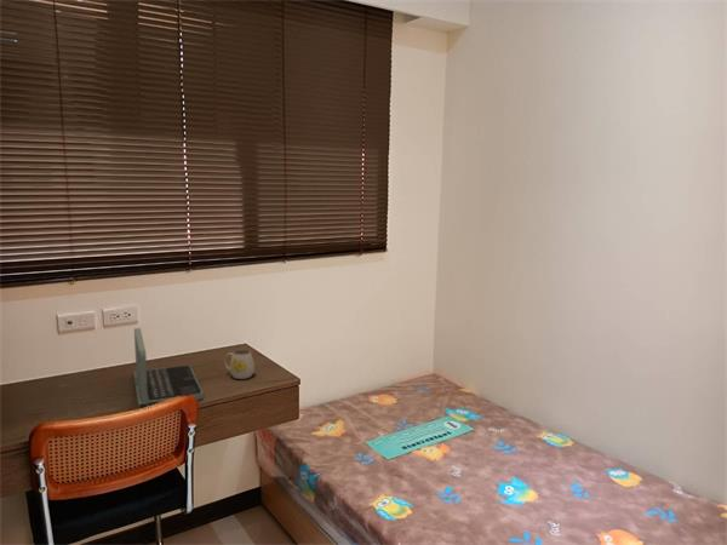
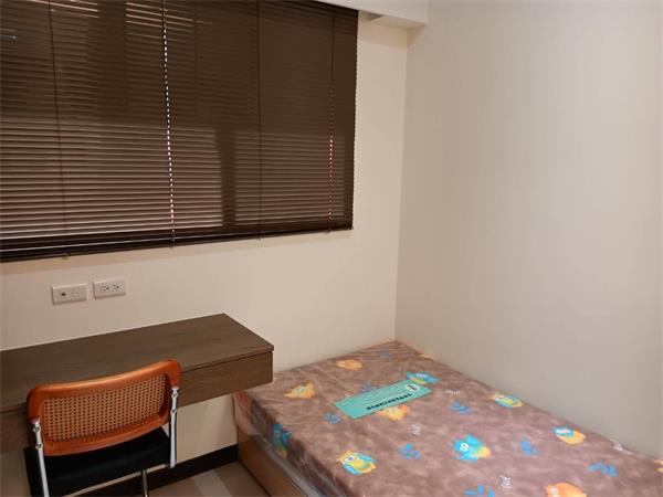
- mug (239, 363)
- laptop (161, 368)
